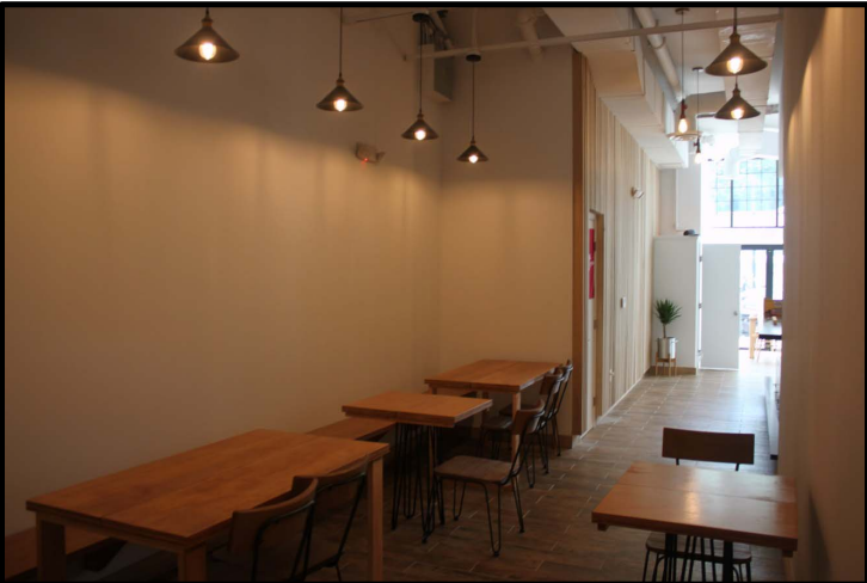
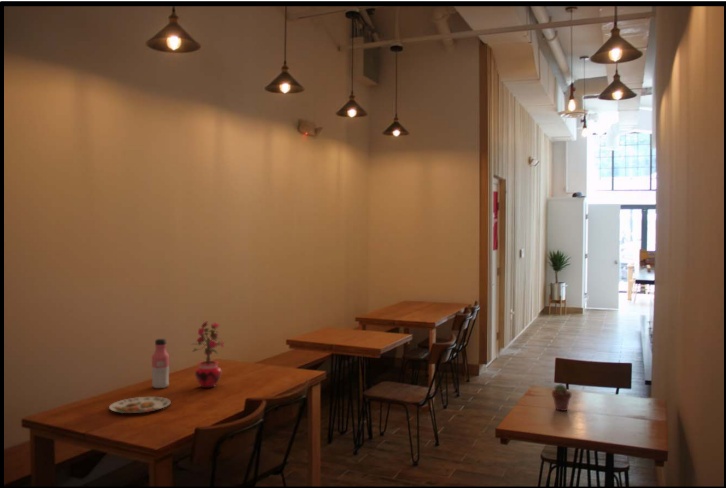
+ water bottle (160, 363)
+ potted succulent (561, 396)
+ plate (140, 405)
+ potted plant (206, 353)
